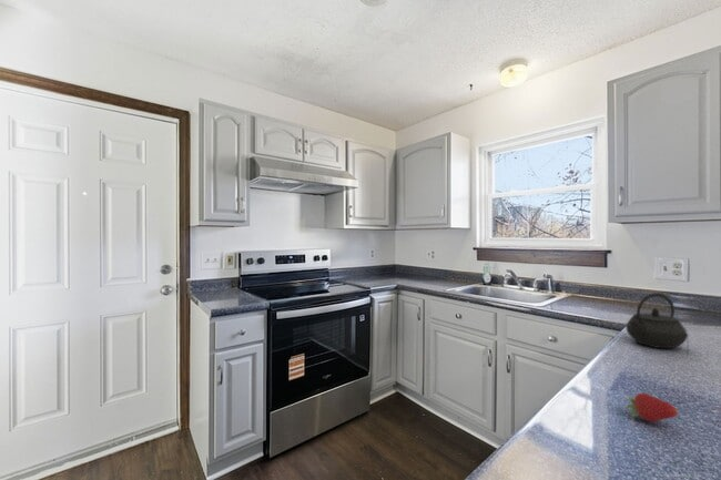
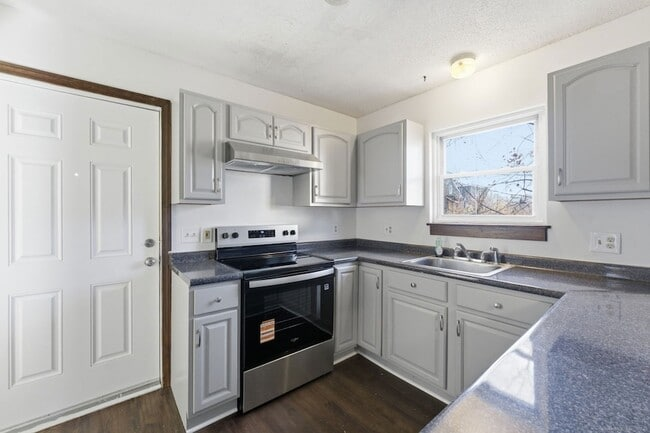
- kettle (652, 318)
- fruit (650, 408)
